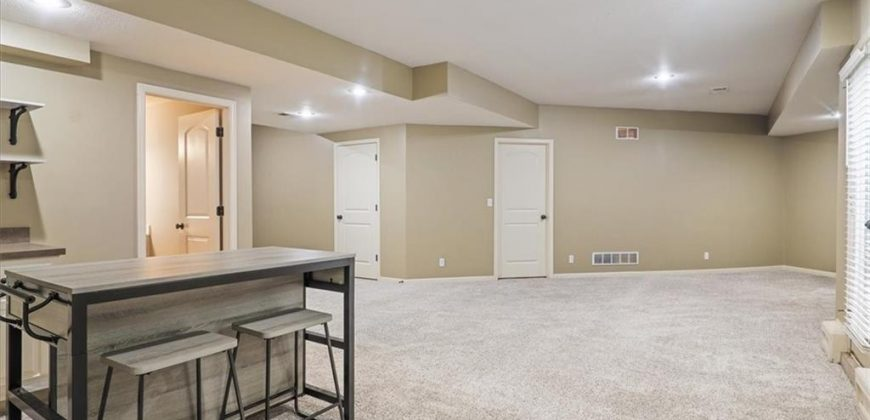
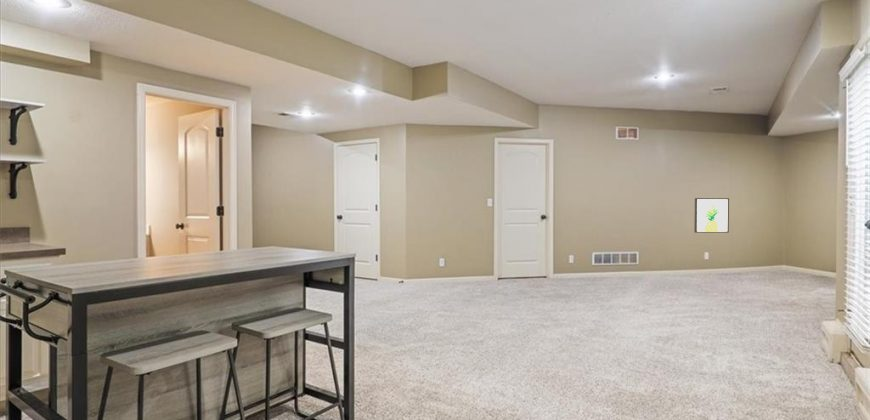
+ wall art (711, 215)
